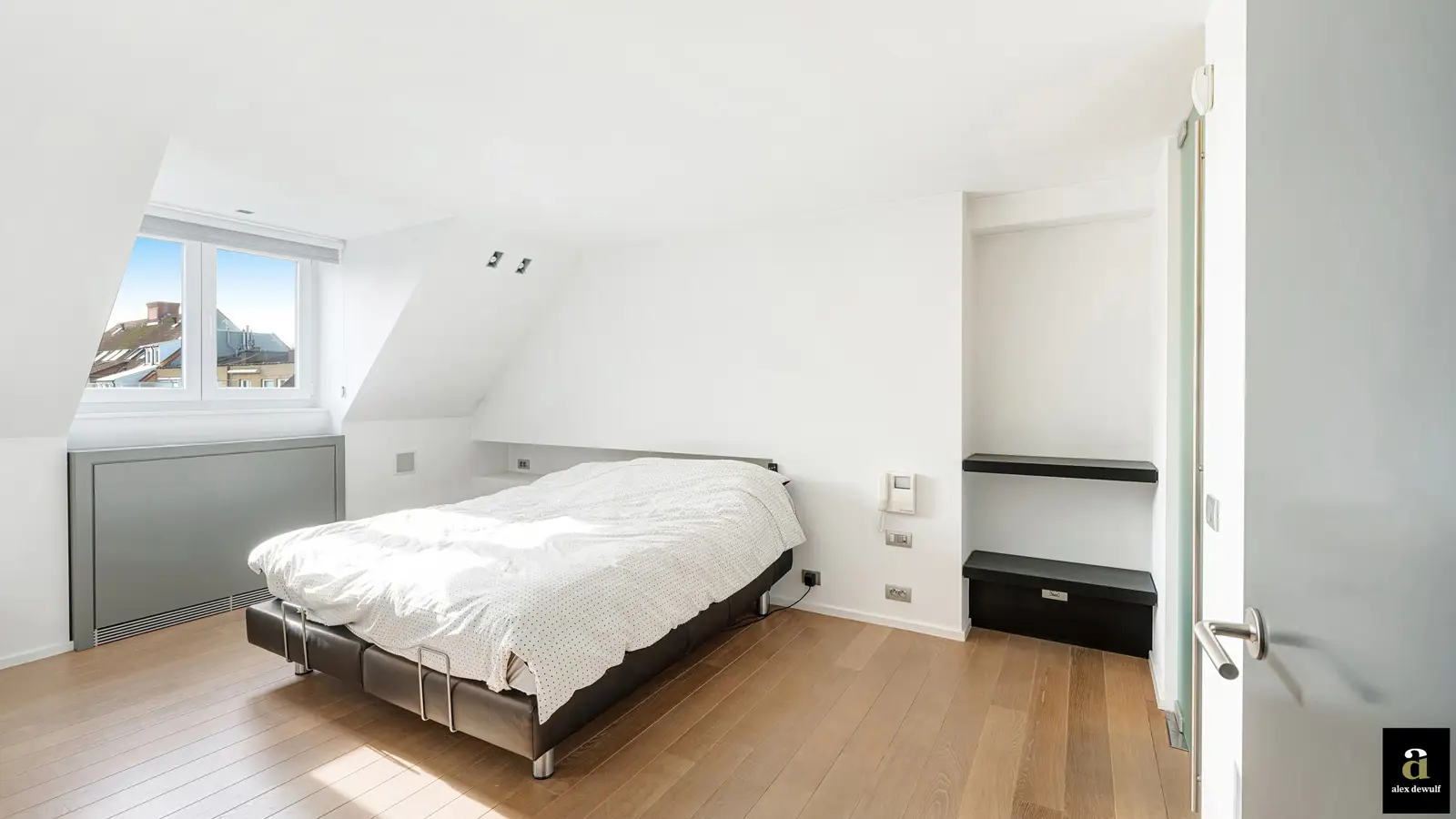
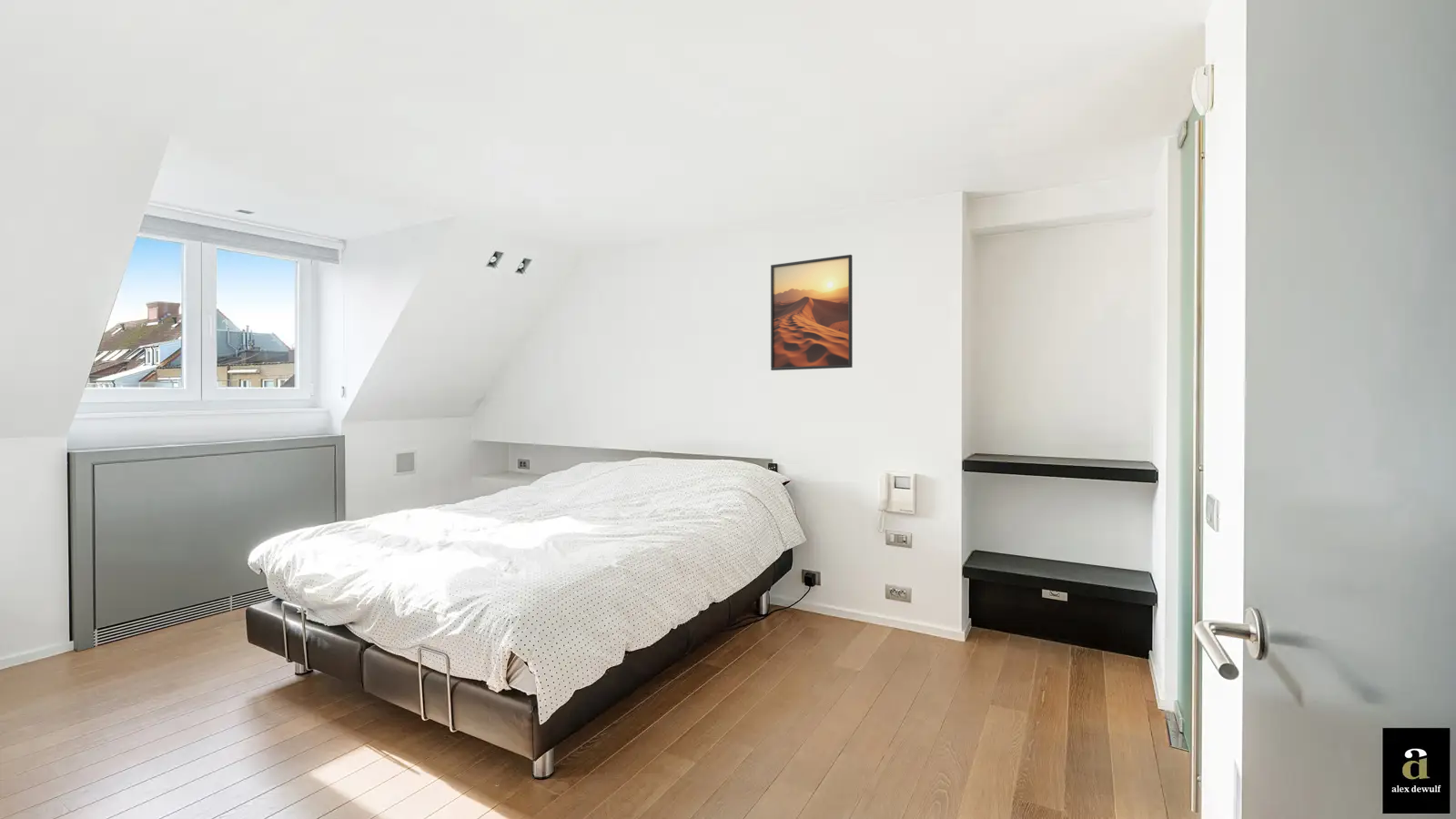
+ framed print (810, 314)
